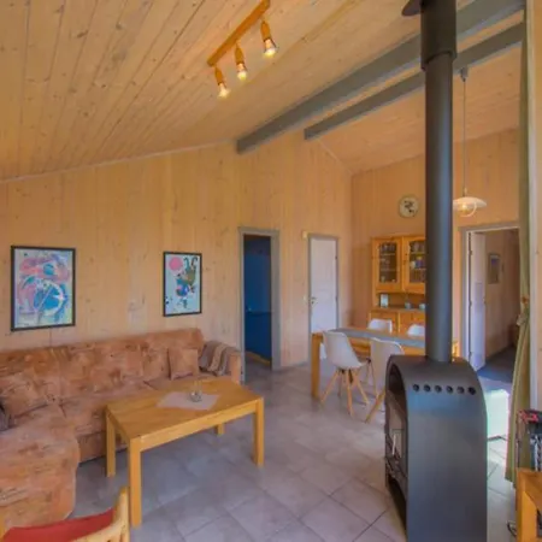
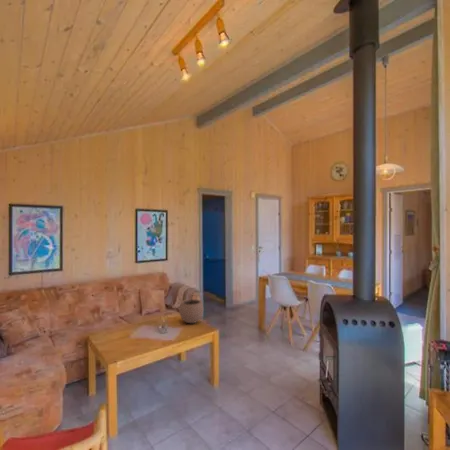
+ plant pot (191, 307)
